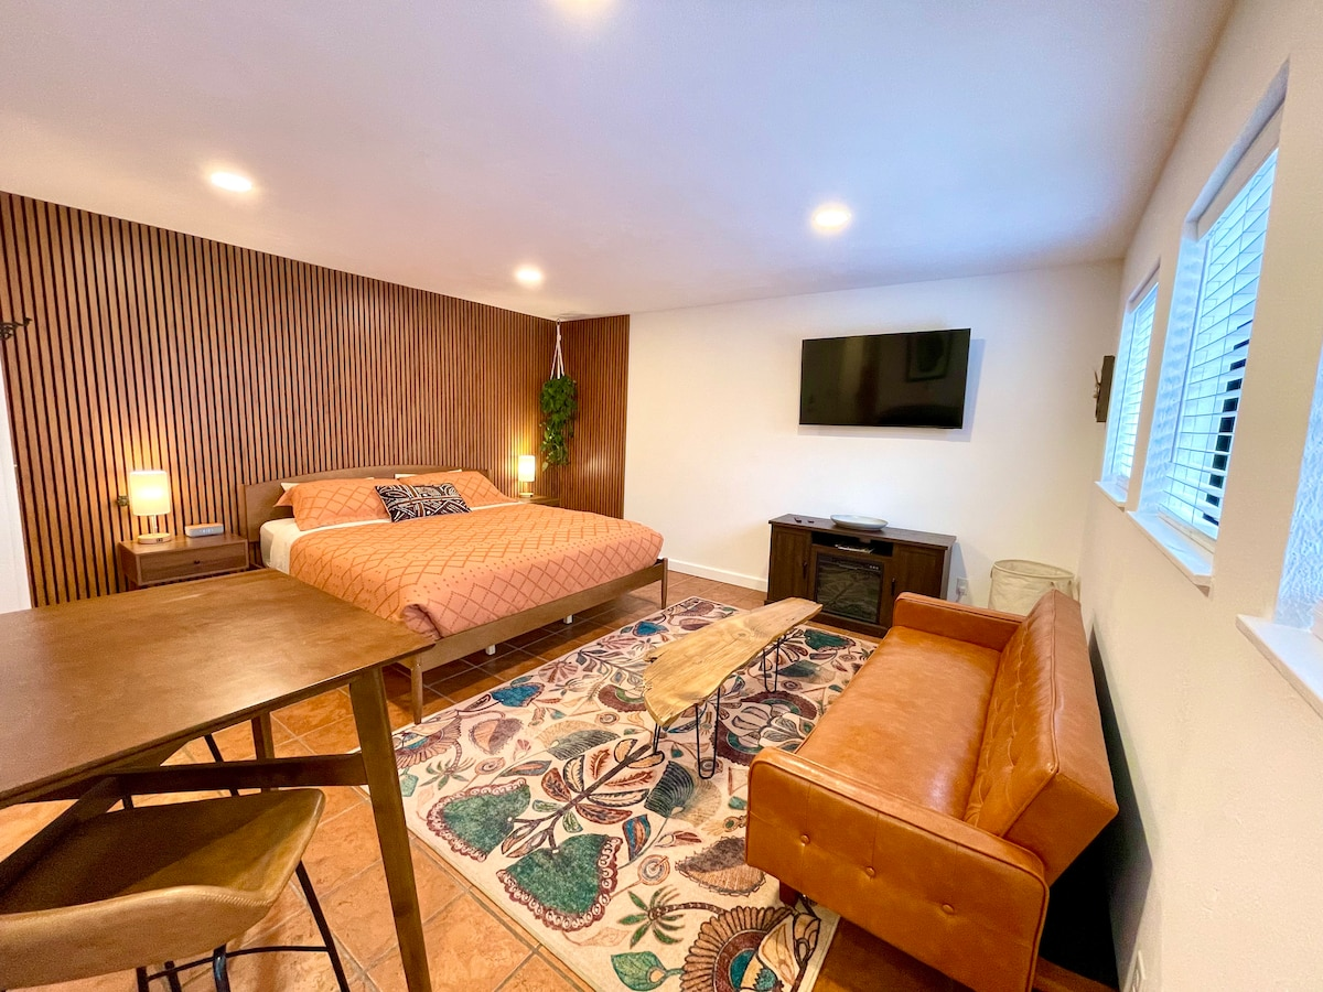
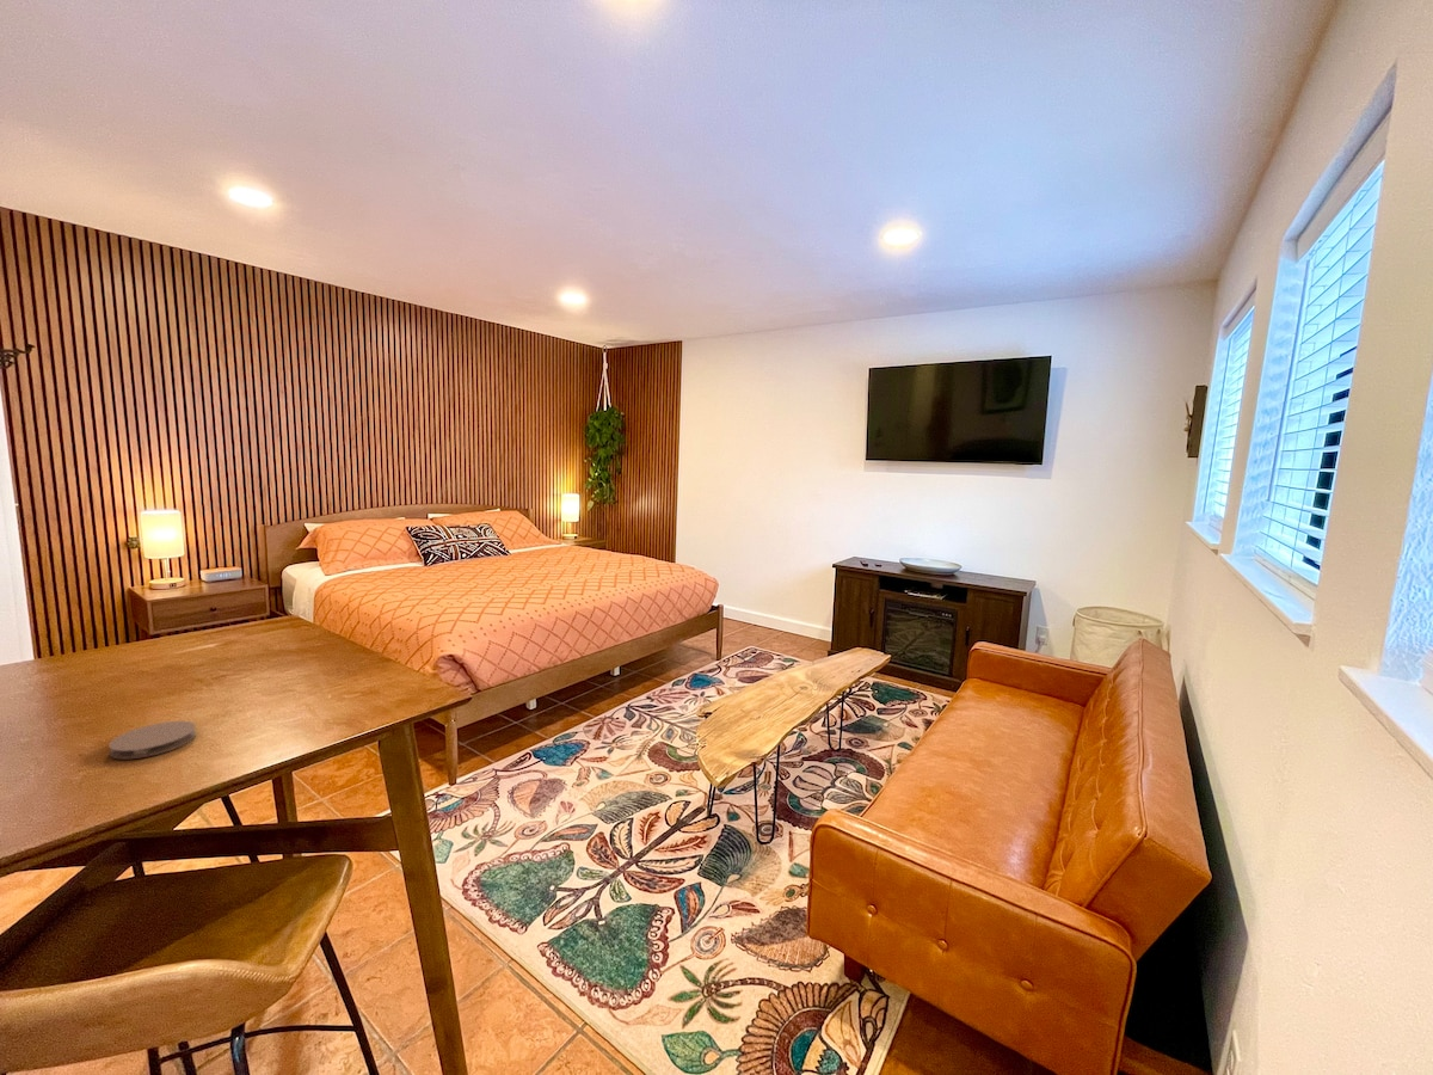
+ coaster (154, 738)
